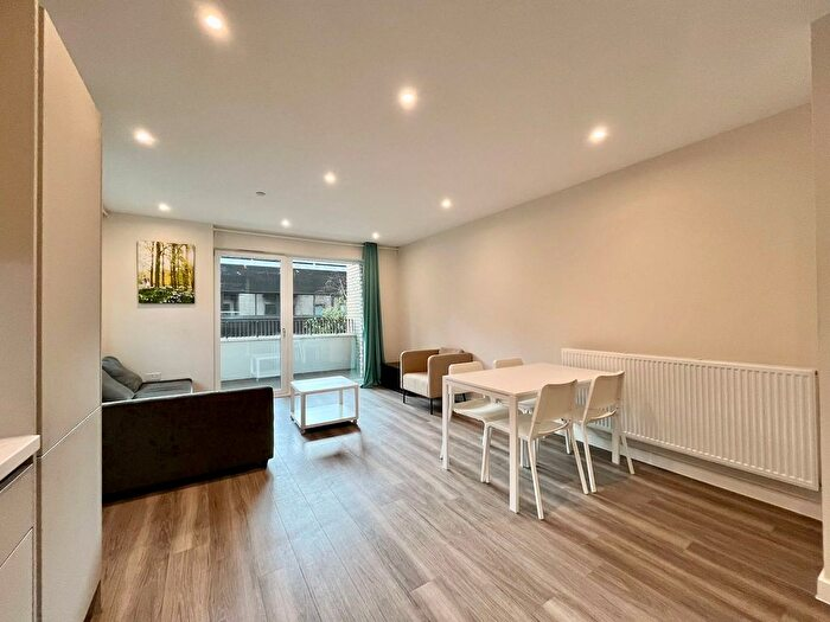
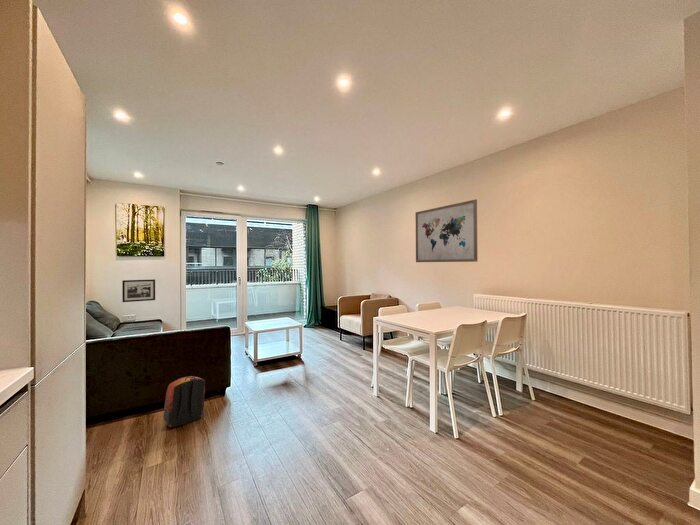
+ picture frame (139, 290)
+ backpack (185, 397)
+ wall art (443, 234)
